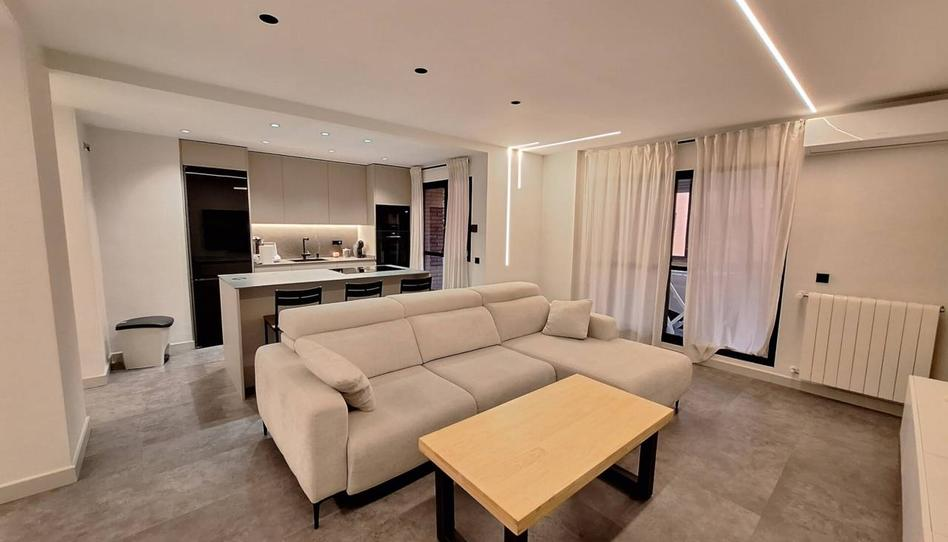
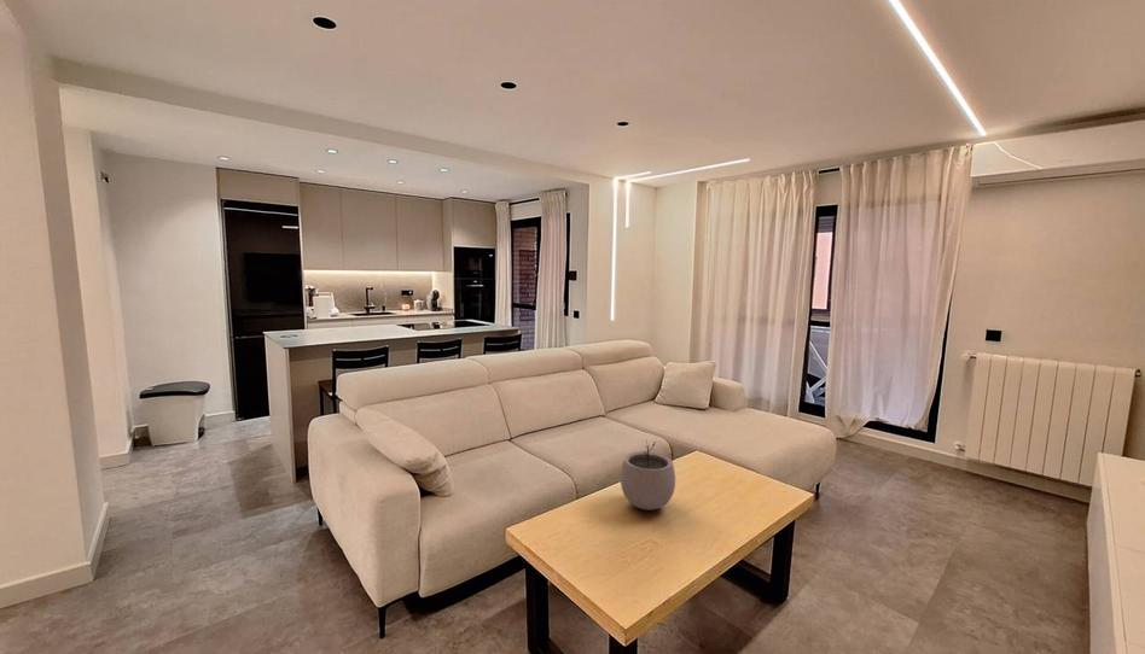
+ plant pot (647, 473)
